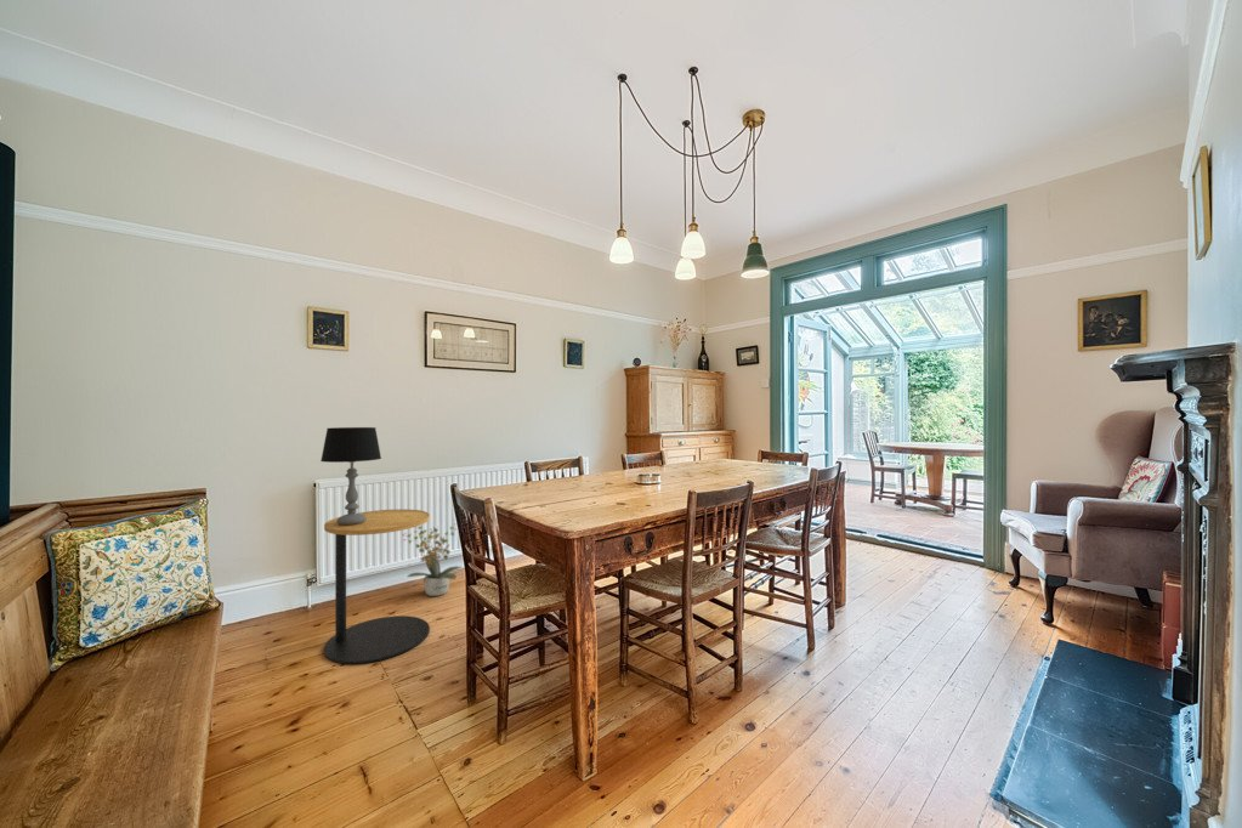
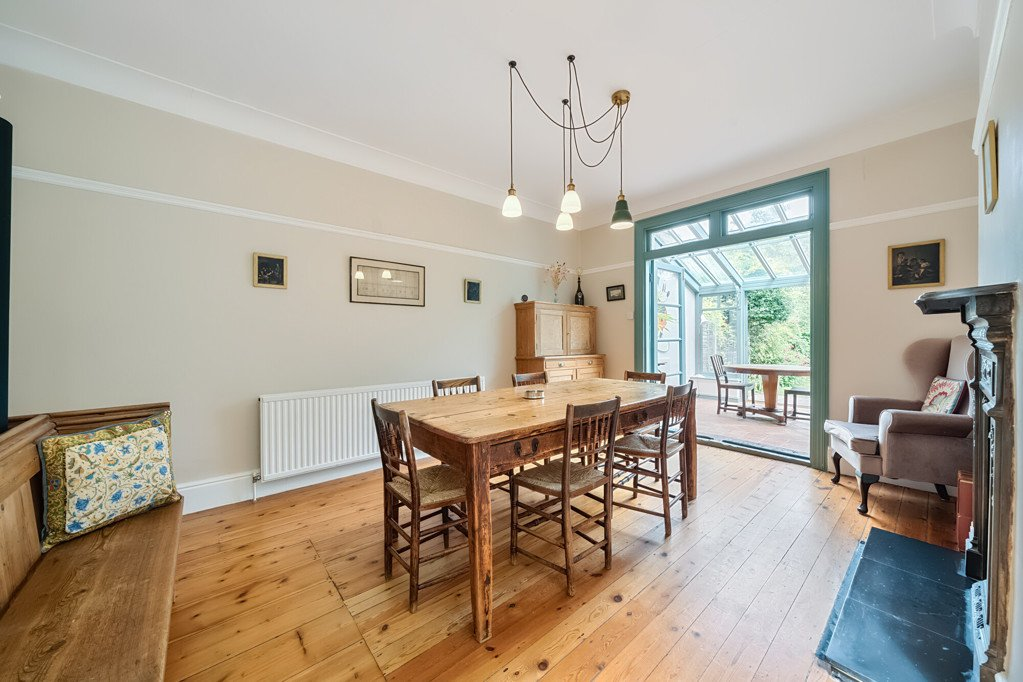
- potted plant (432, 558)
- table lamp (351, 473)
- side table (345, 578)
